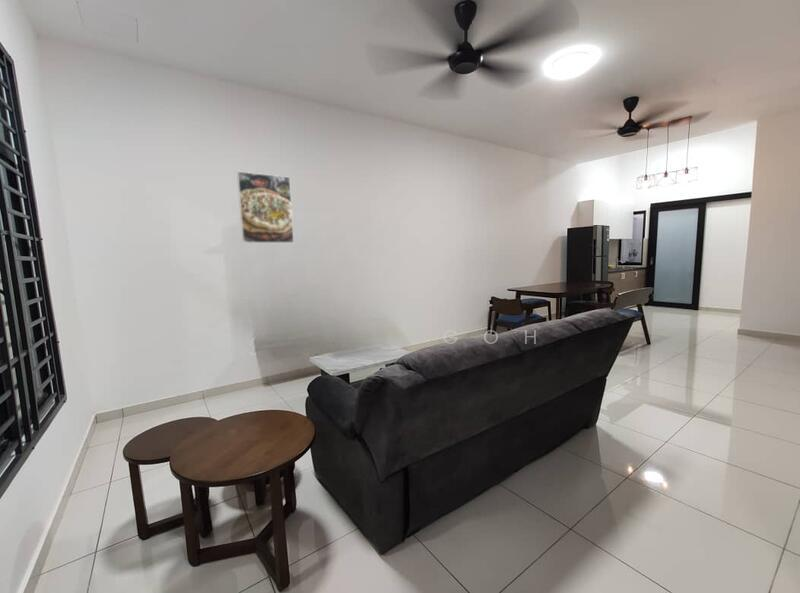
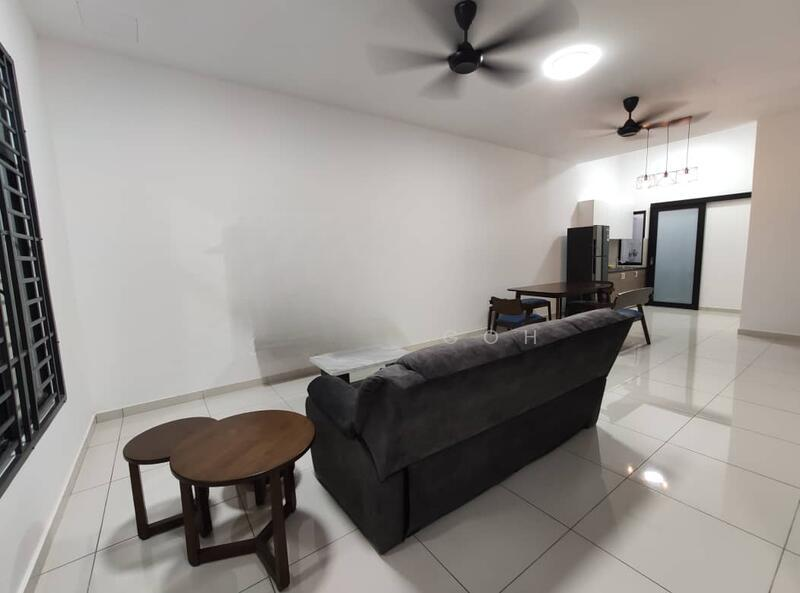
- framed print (266, 209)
